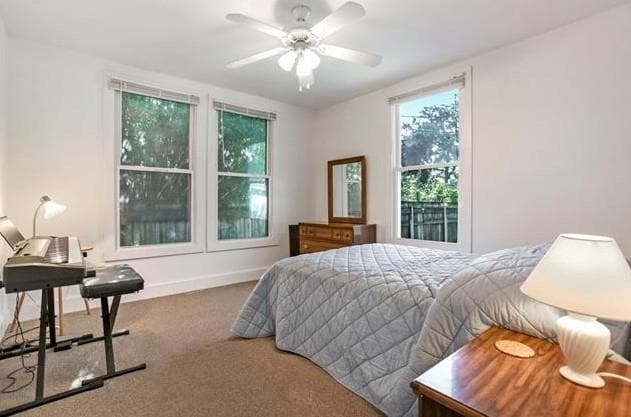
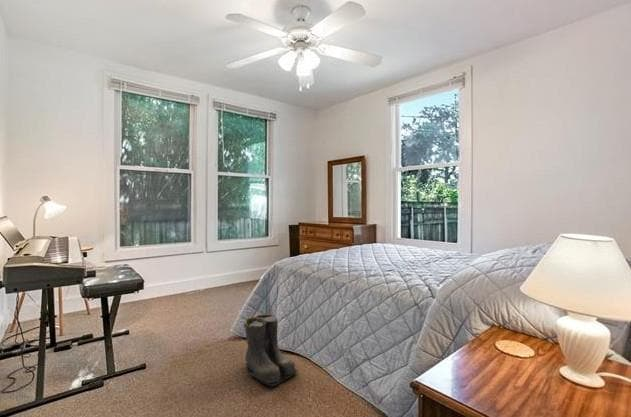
+ boots (268, 346)
